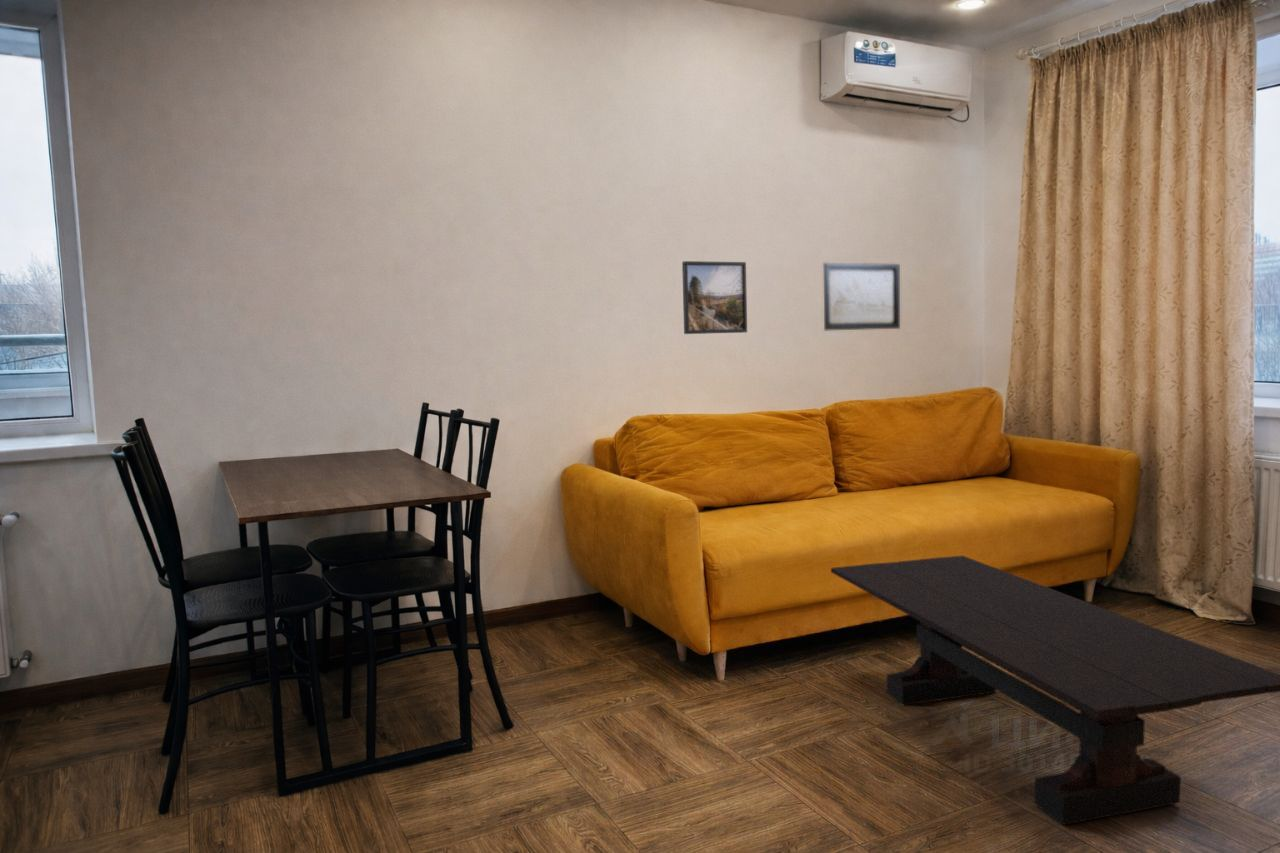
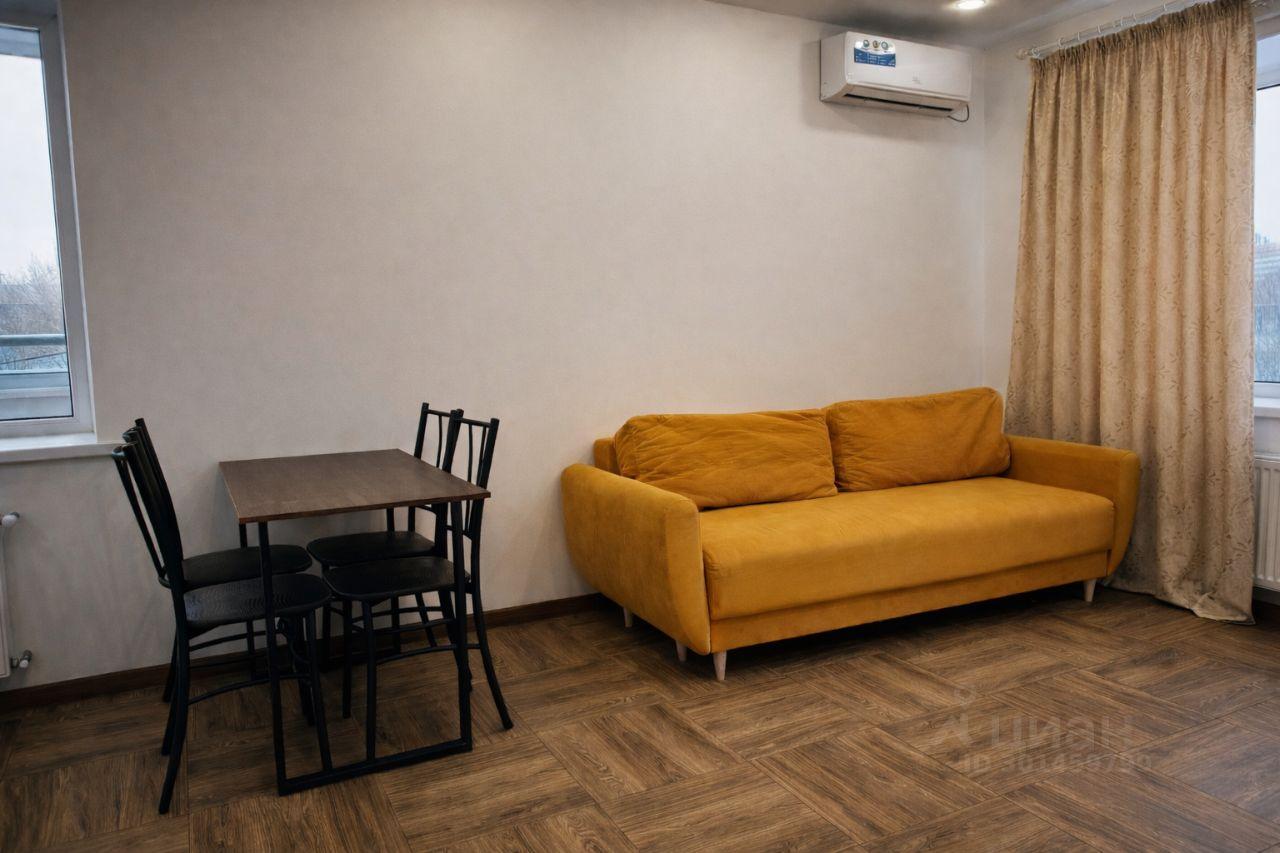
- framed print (715, 297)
- coffee table (1013, 676)
- wall art (862, 296)
